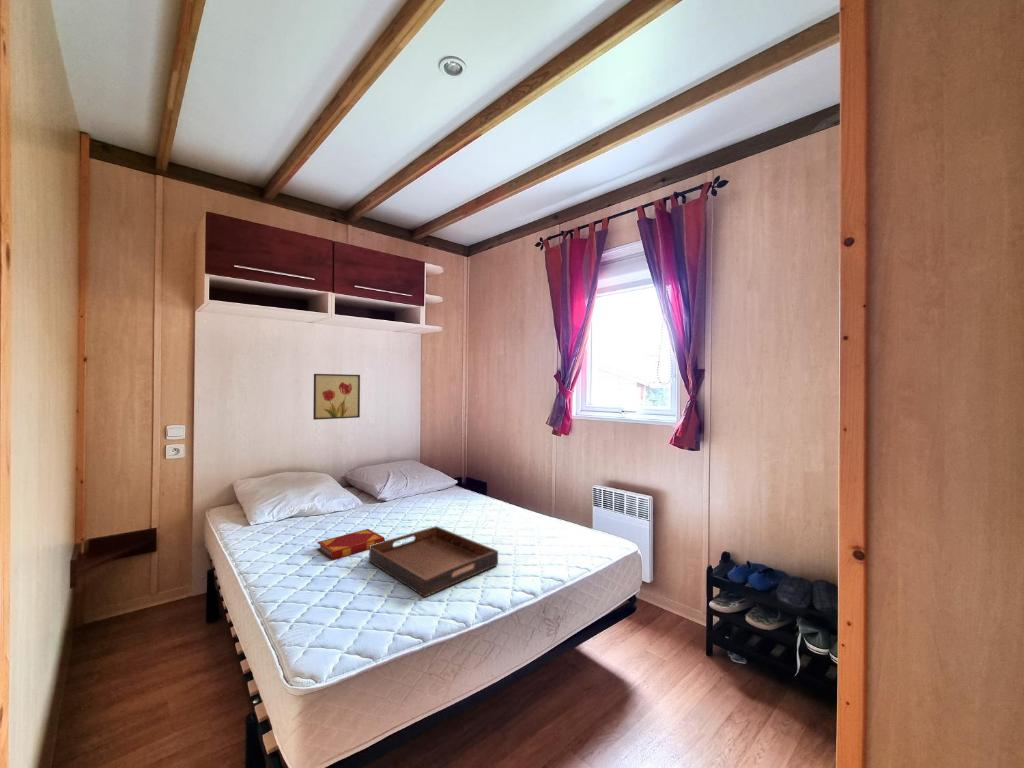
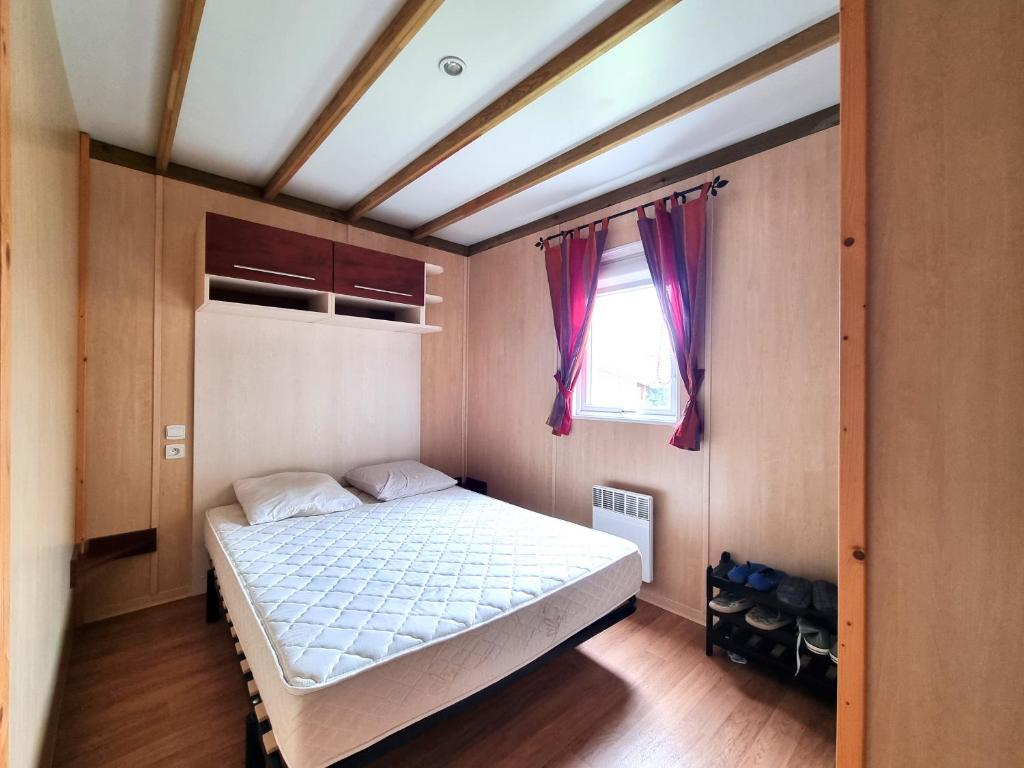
- serving tray (431, 555)
- wall art (337, 396)
- hardback book (351, 543)
